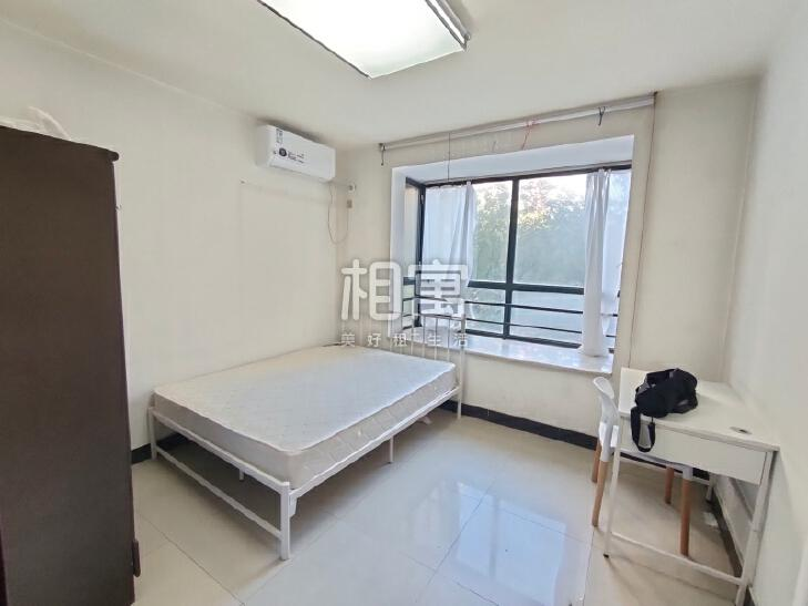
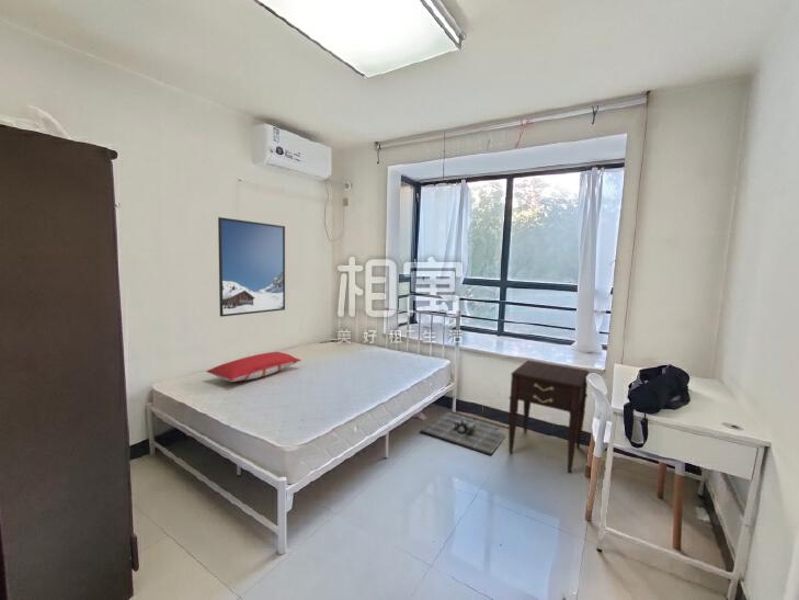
+ bath mat (467, 423)
+ nightstand (550, 407)
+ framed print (254, 268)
+ pillow (256, 365)
